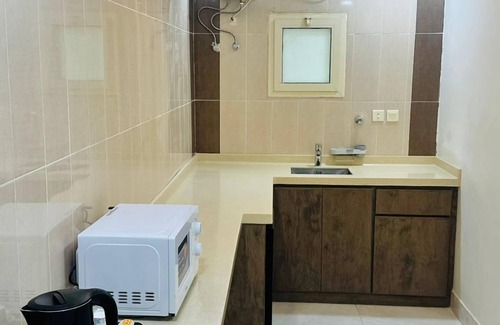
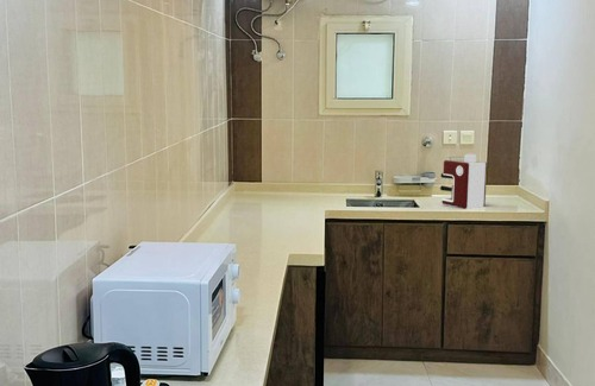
+ coffee maker (458, 178)
